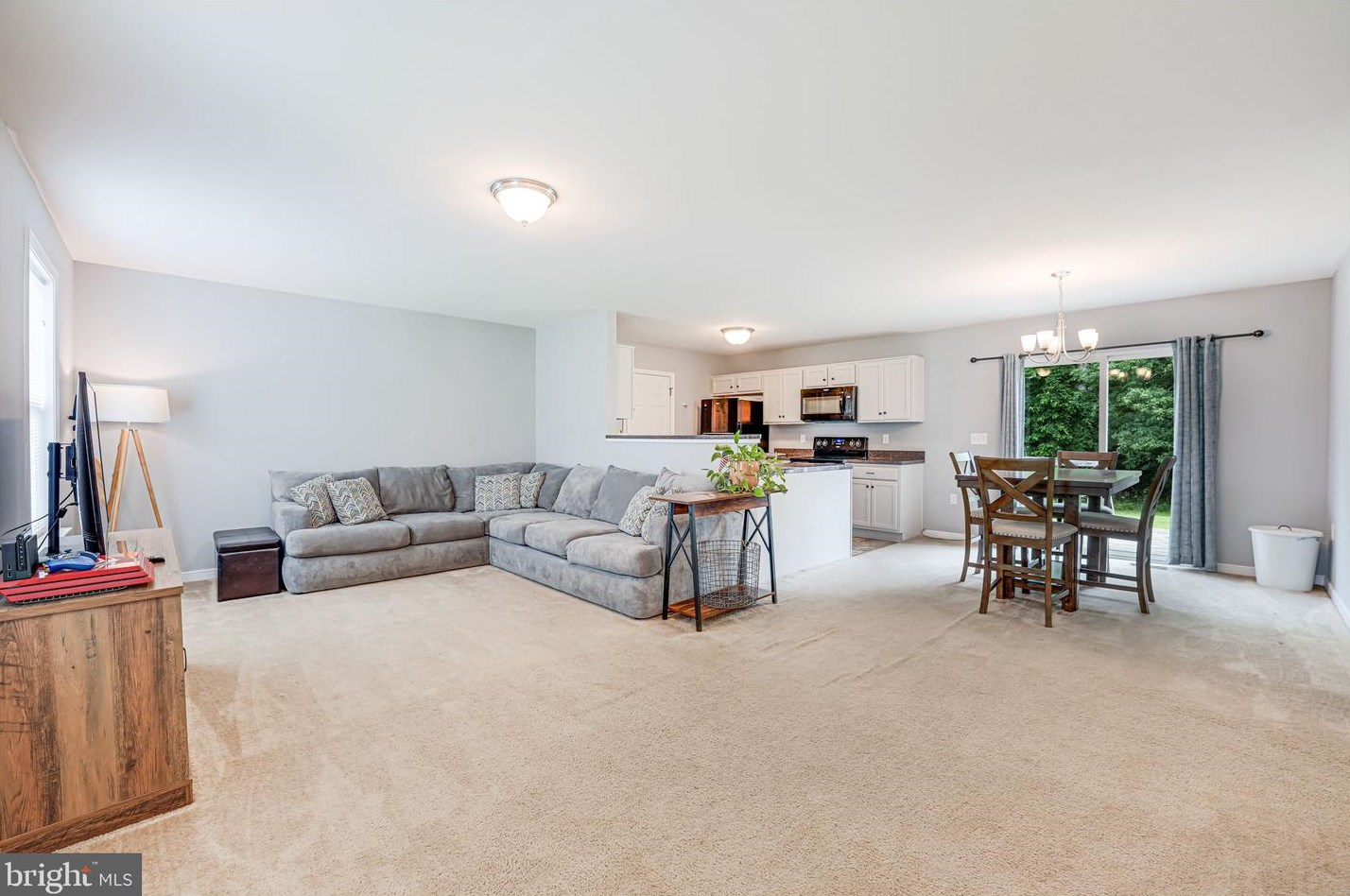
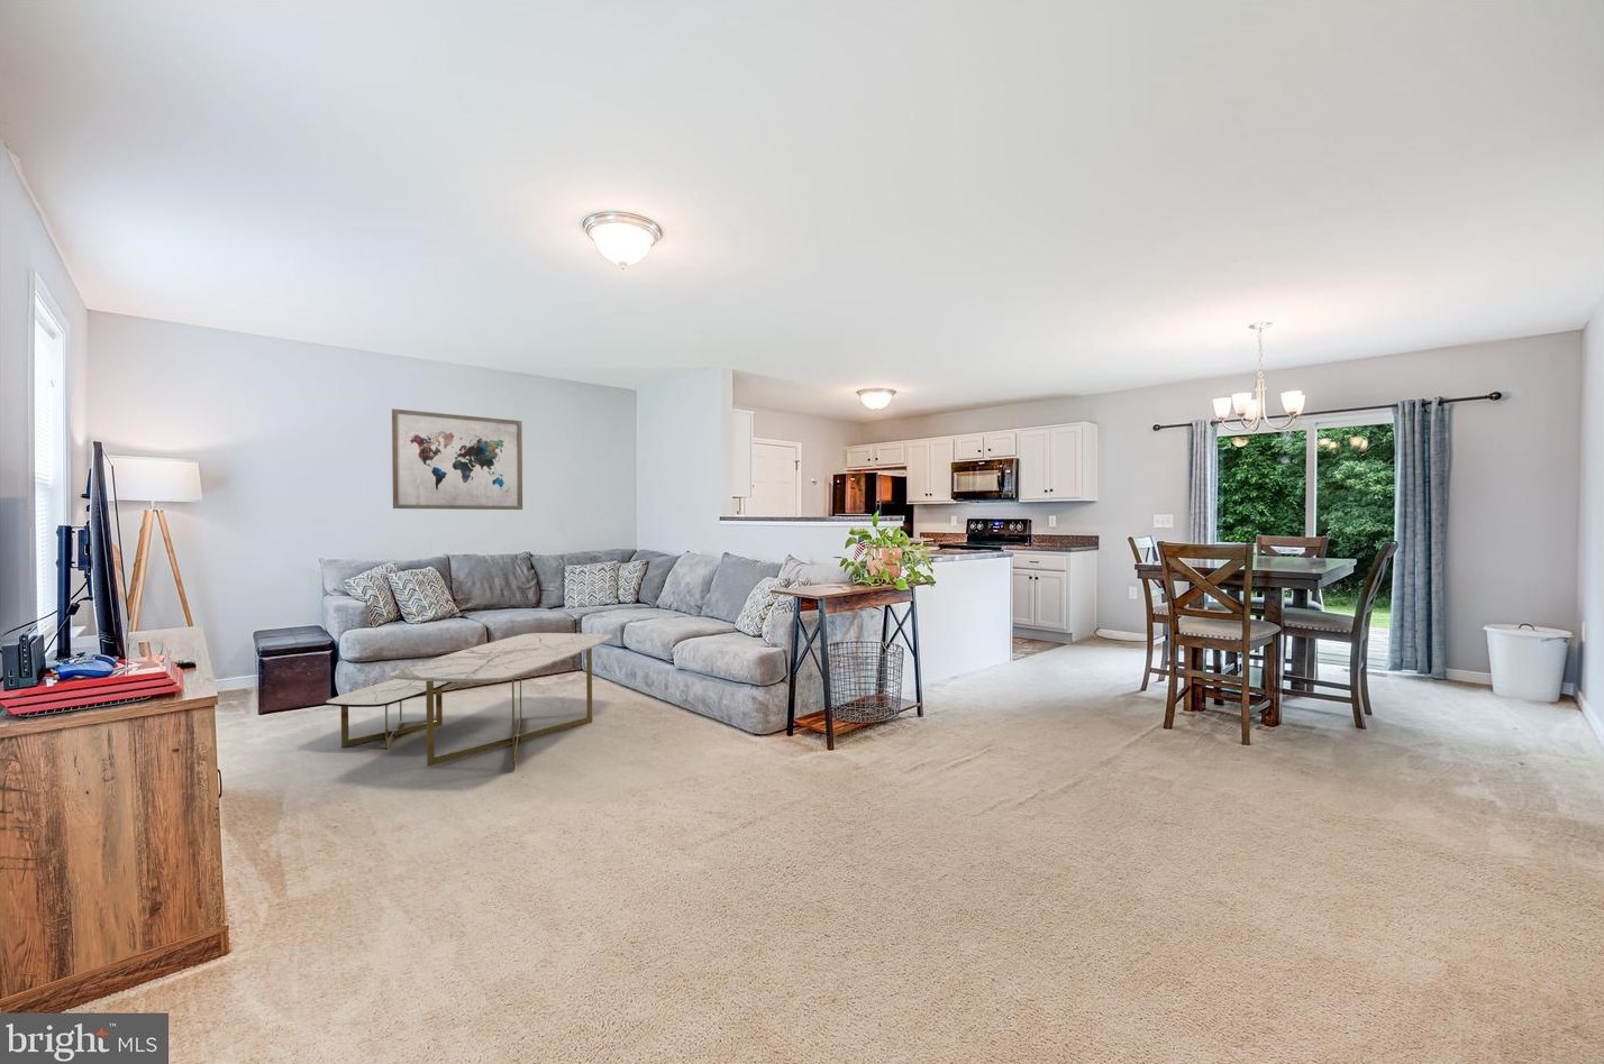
+ wall art (461, 461)
+ coffee table (465, 682)
